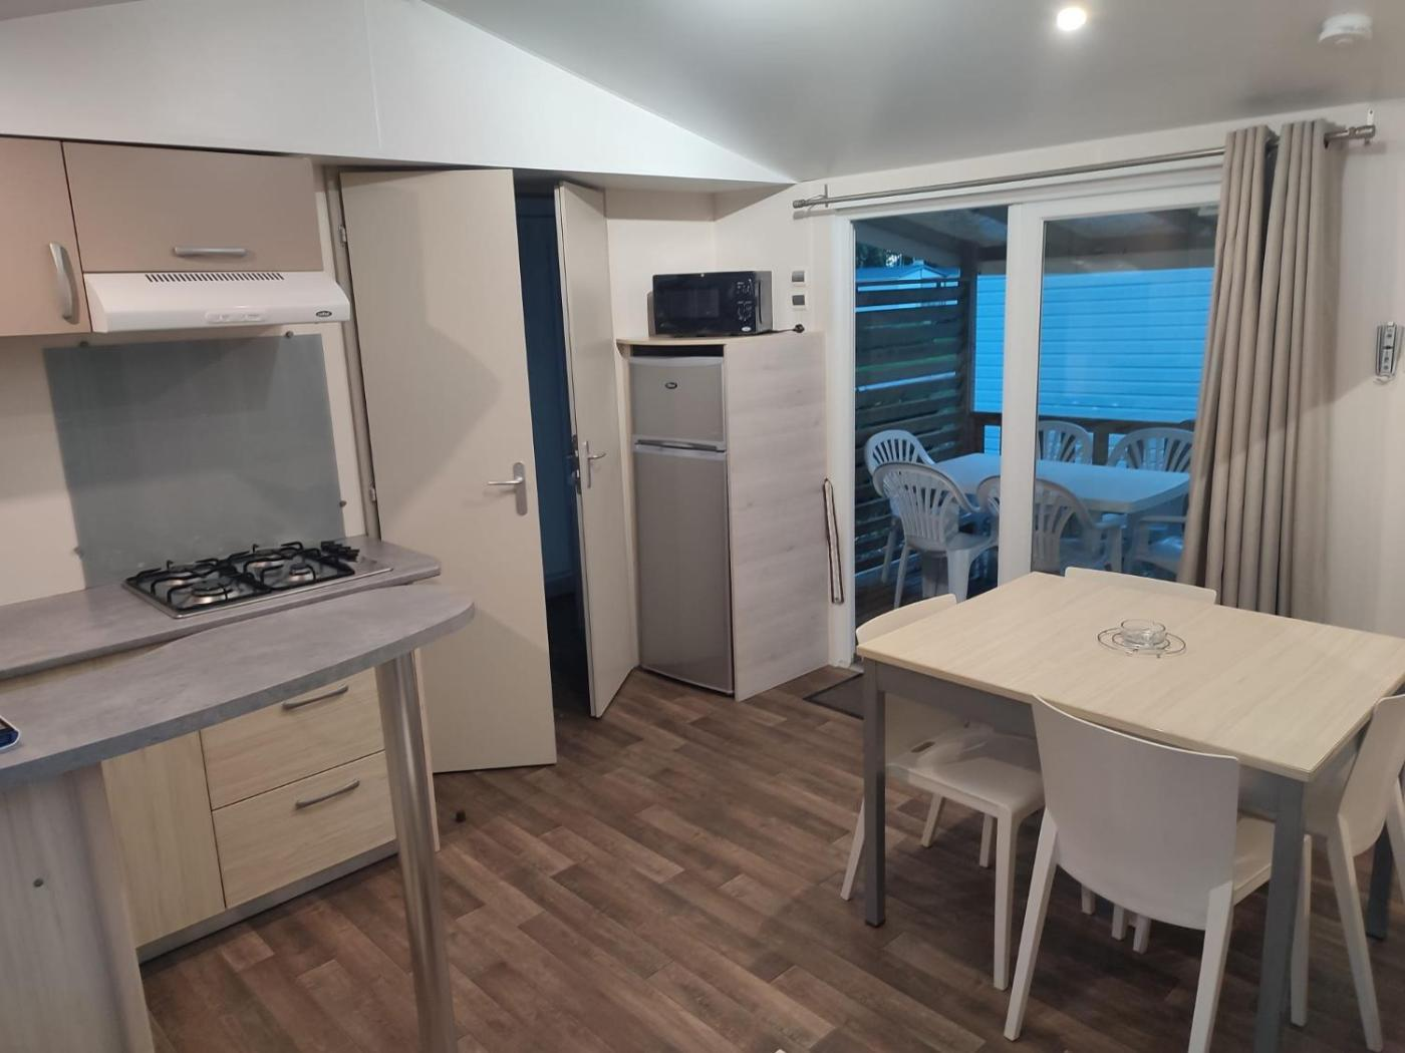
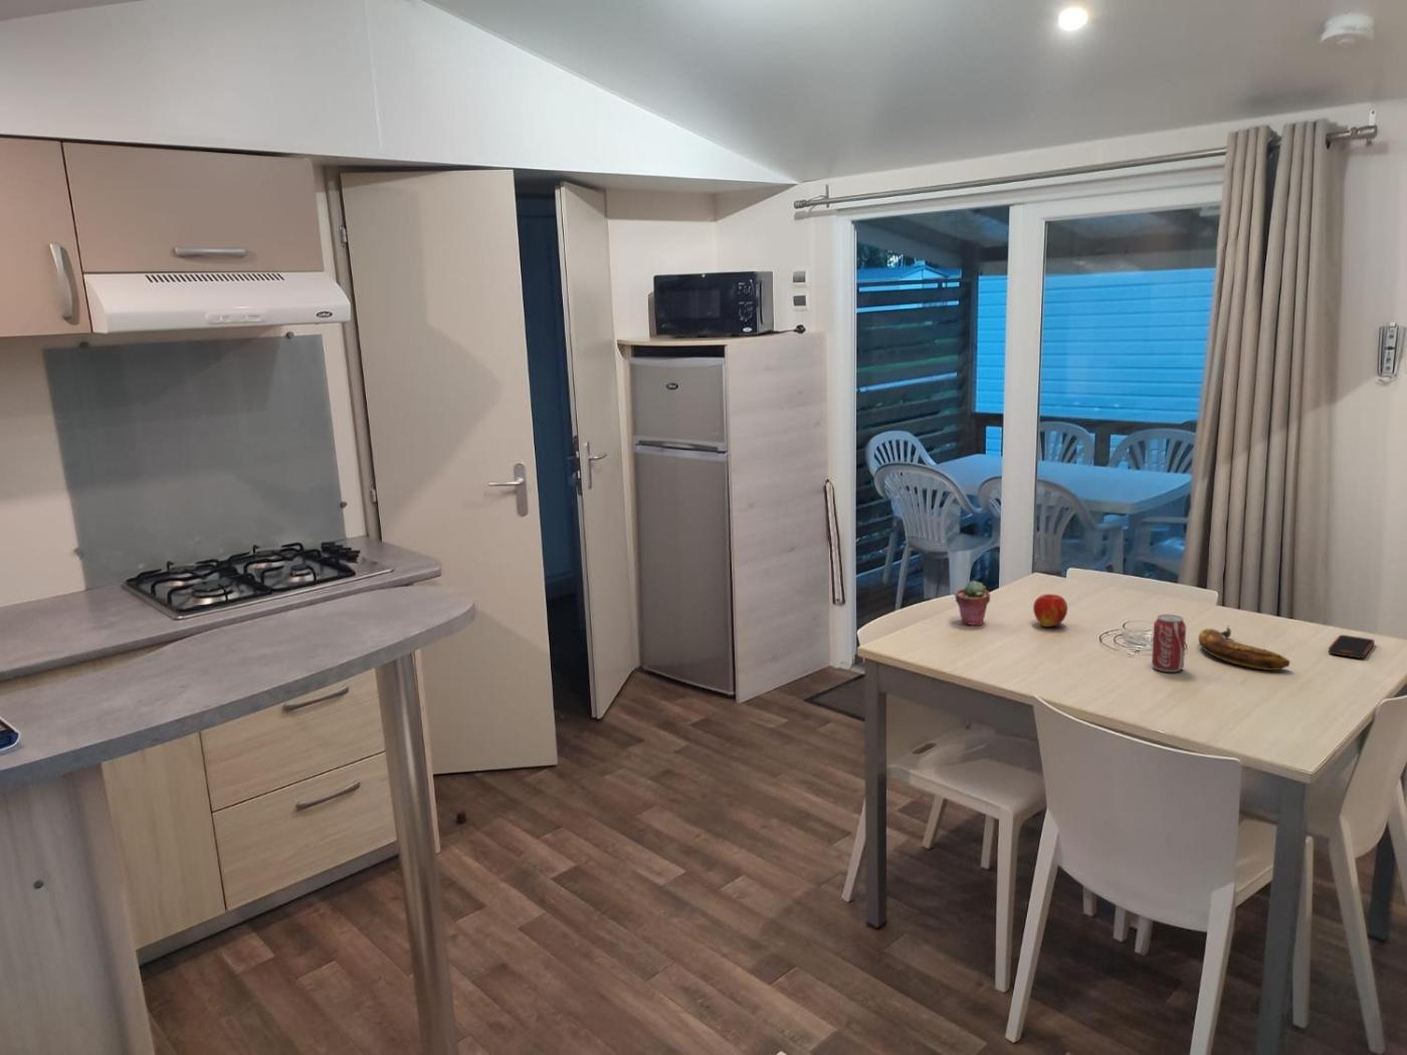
+ beverage can (1169, 643)
+ apple (1050, 611)
+ potted succulent (972, 601)
+ smartphone (1350, 646)
+ banana (1240, 646)
